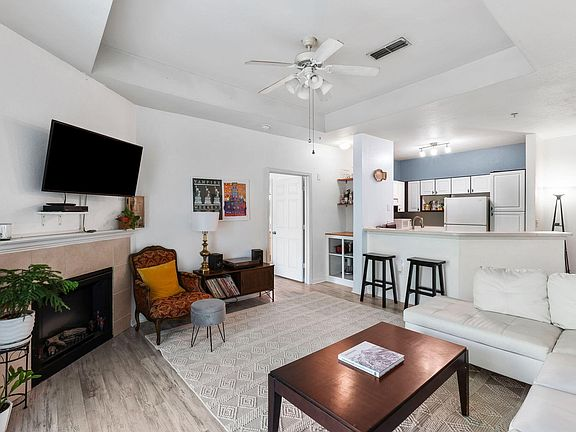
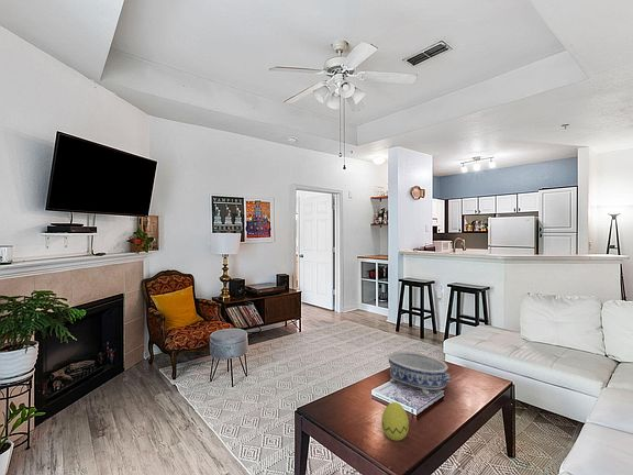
+ decorative bowl (417, 372)
+ decorative egg (395, 419)
